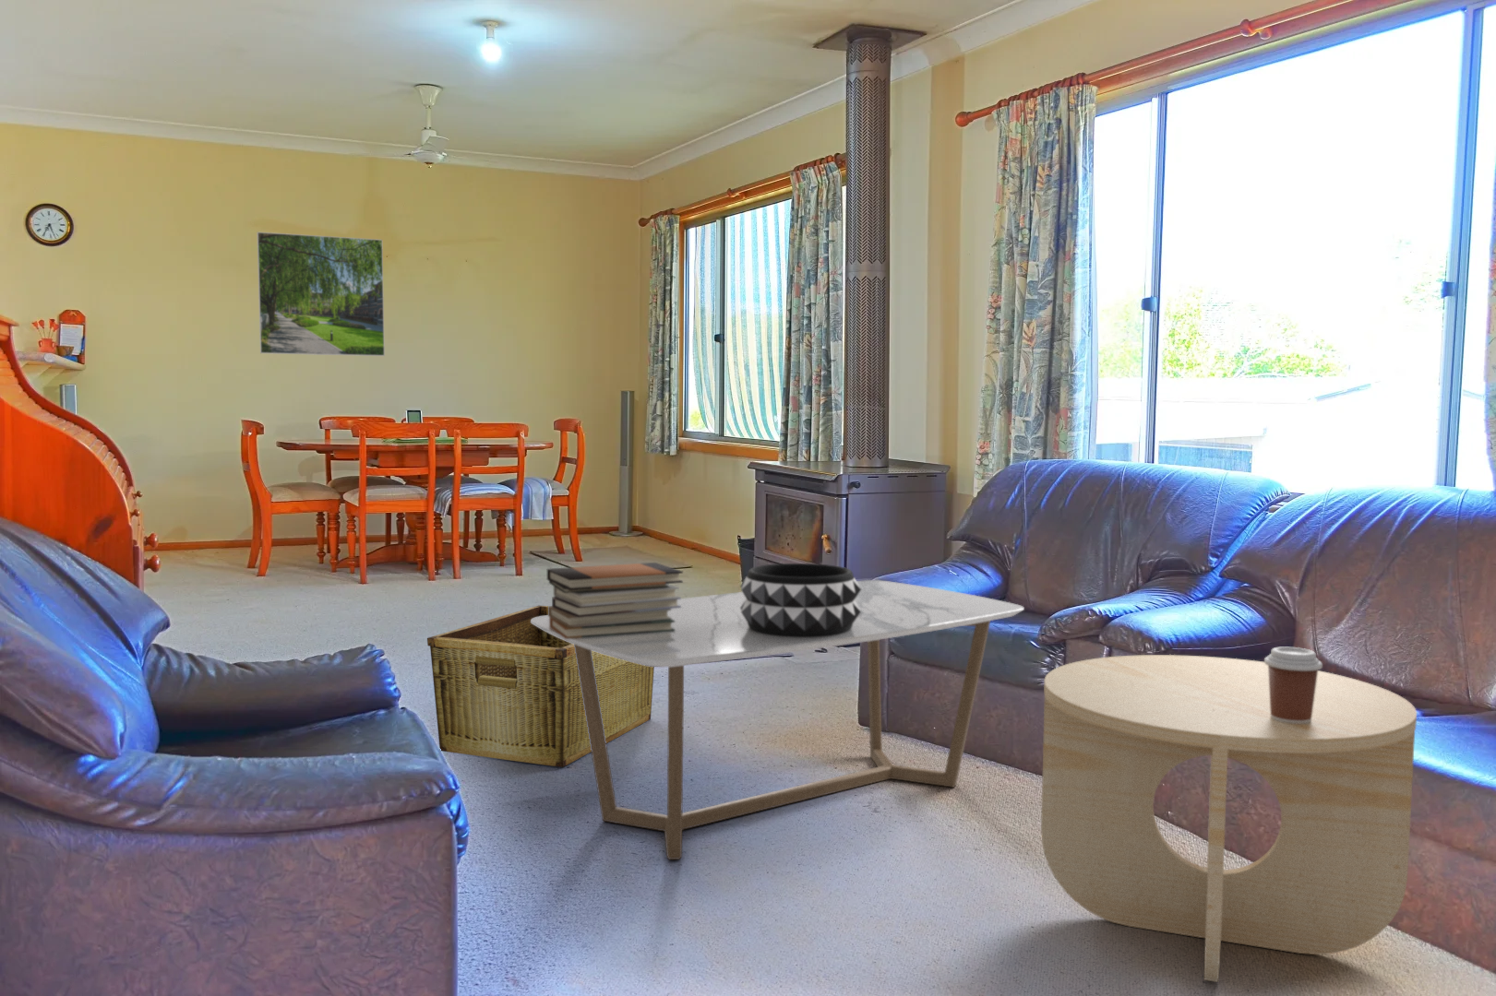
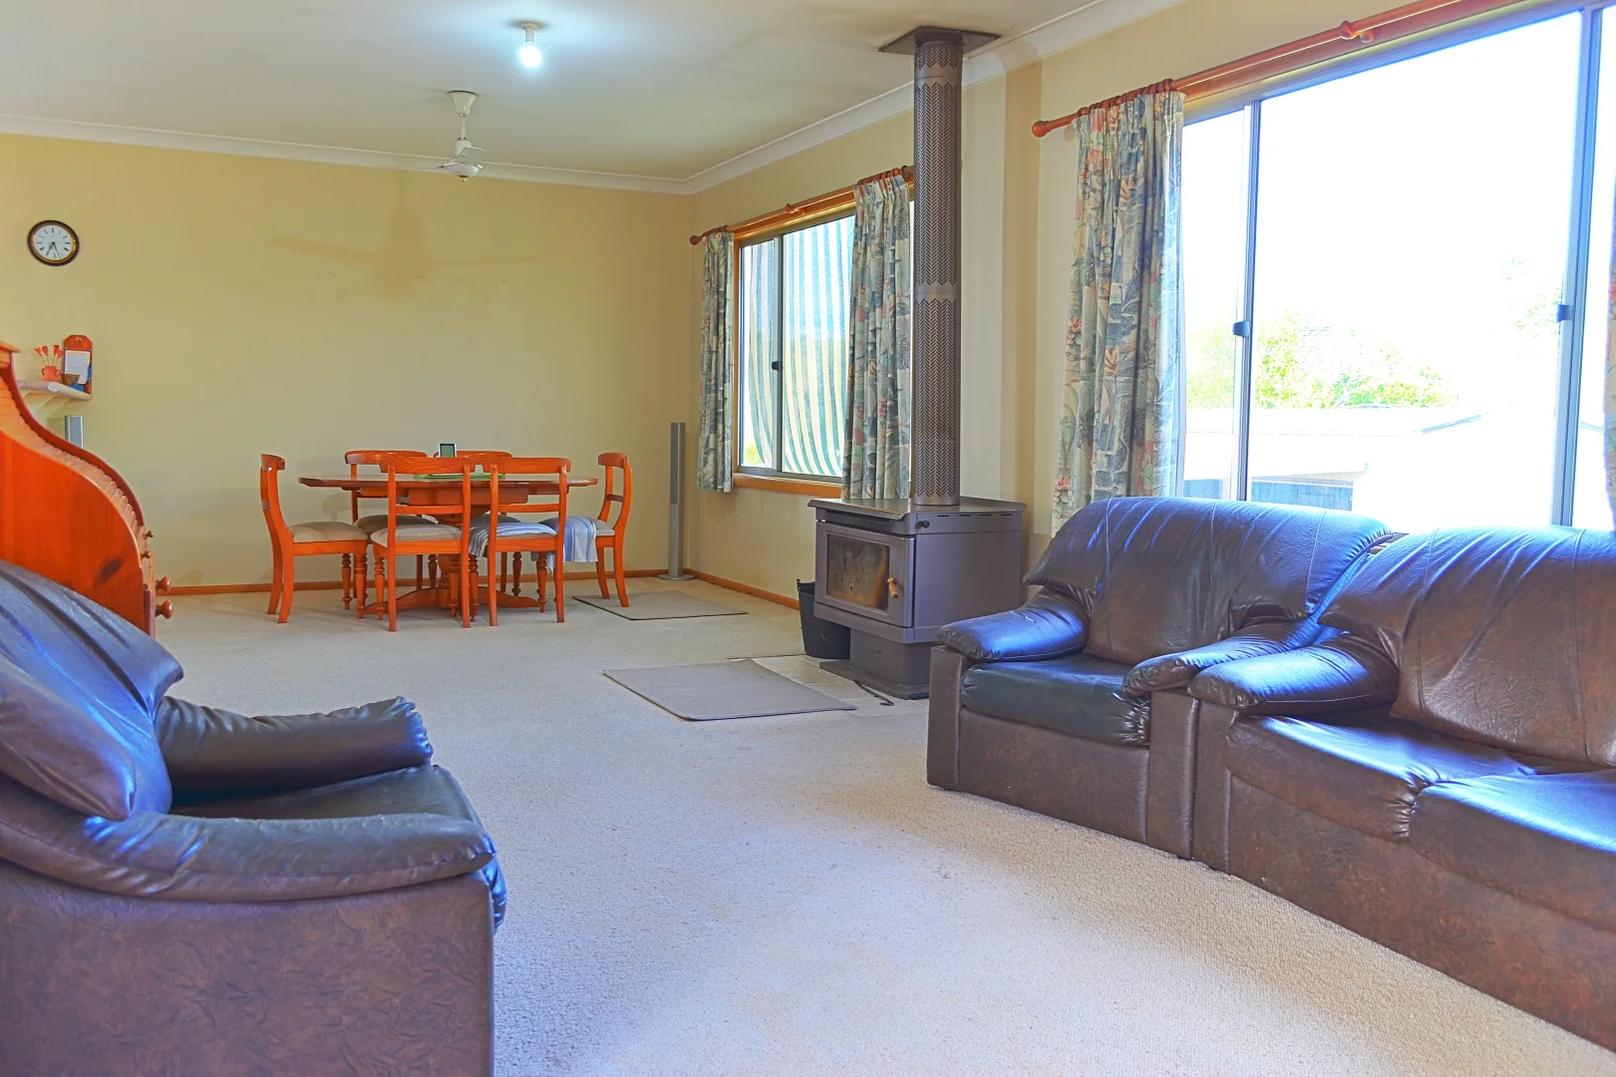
- coffee table (774, 654)
- decorative bowl (800, 598)
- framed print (323, 295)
- book stack (614, 598)
- hamper (551, 679)
- side table (1216, 815)
- coffee cup (1292, 684)
